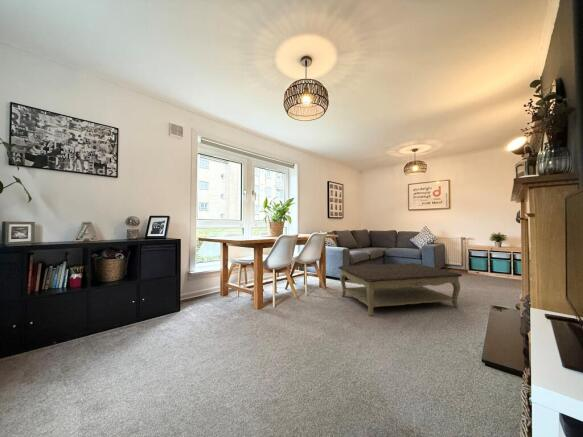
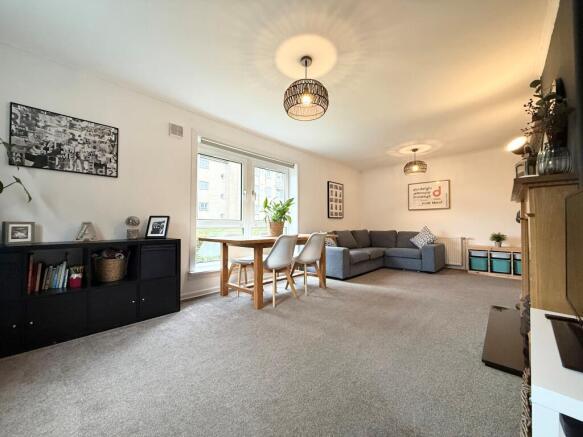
- coffee table (395, 285)
